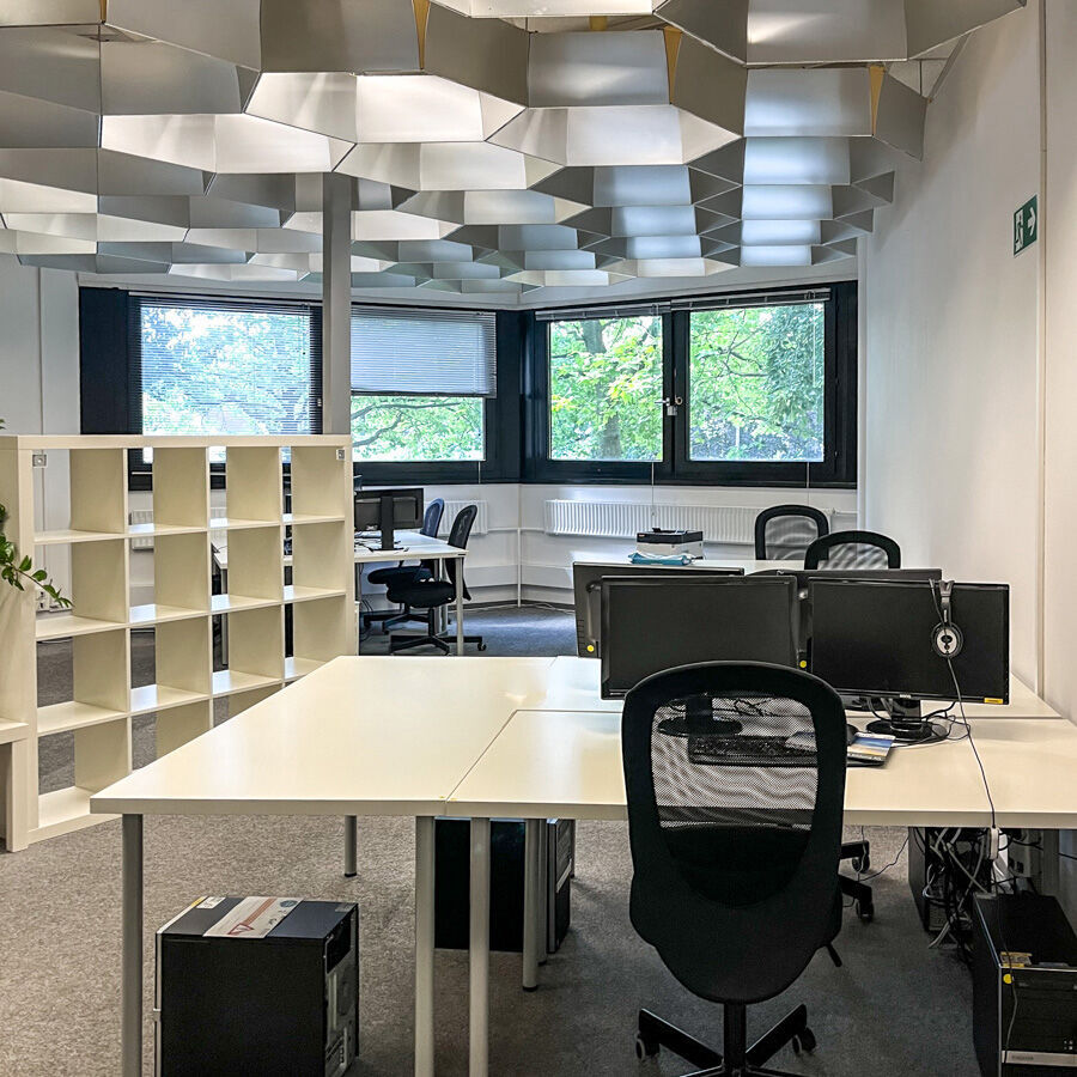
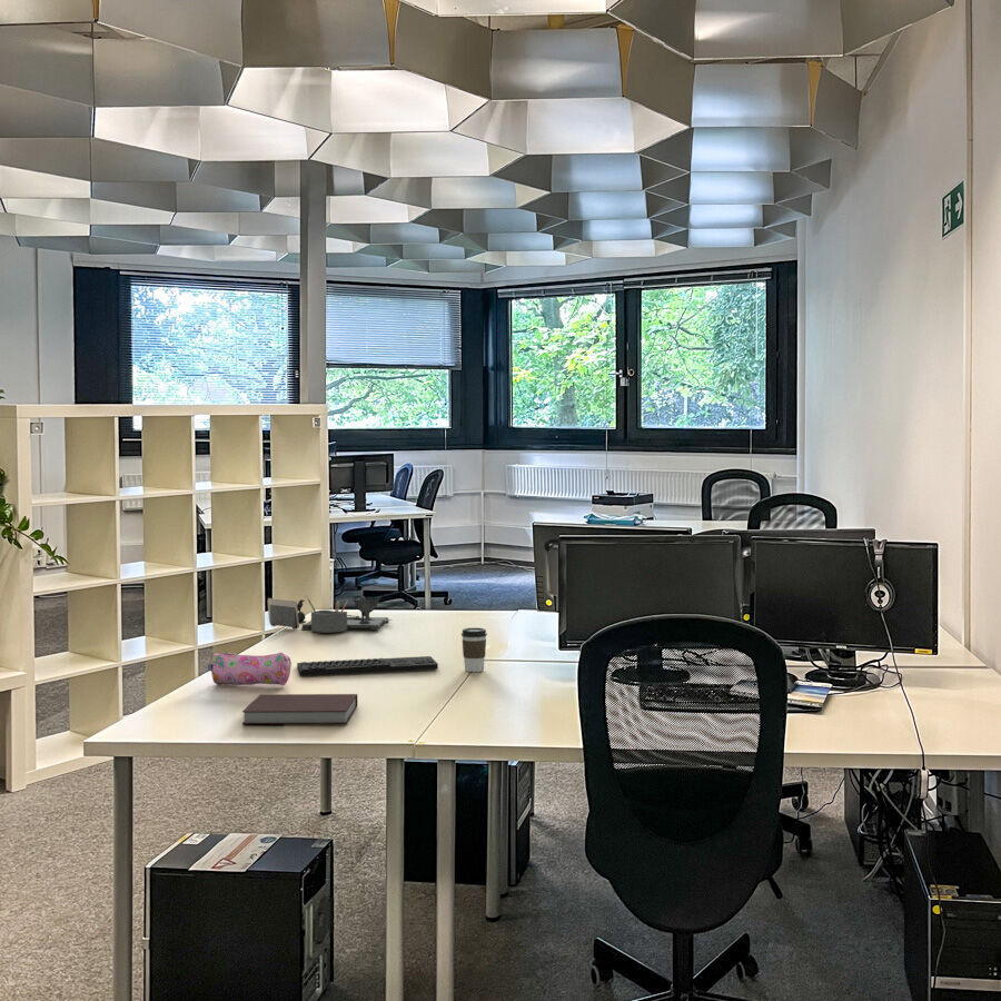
+ keyboard (367, 664)
+ desk organizer (328, 611)
+ notebook (301, 708)
+ coffee cup (474, 650)
+ pencil case (250, 668)
